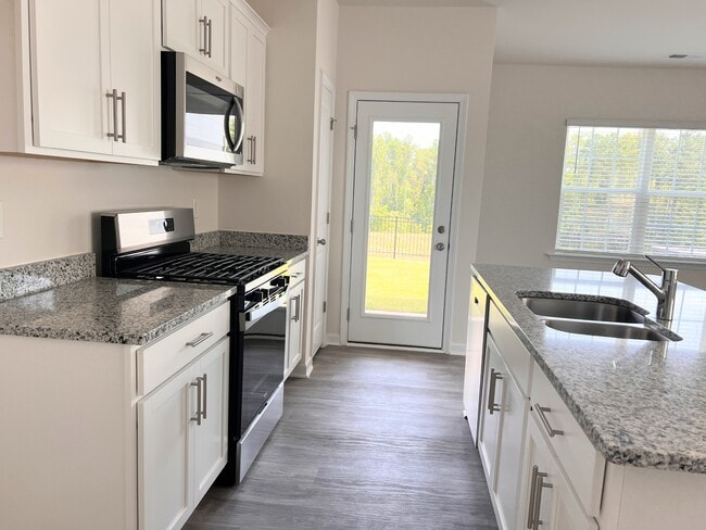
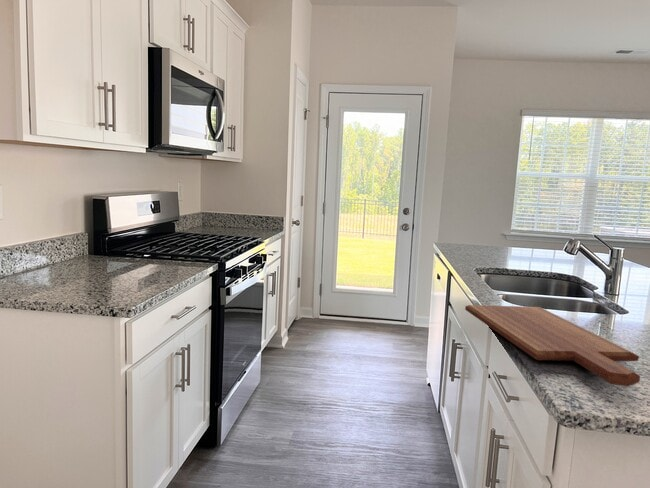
+ cutting board (541, 331)
